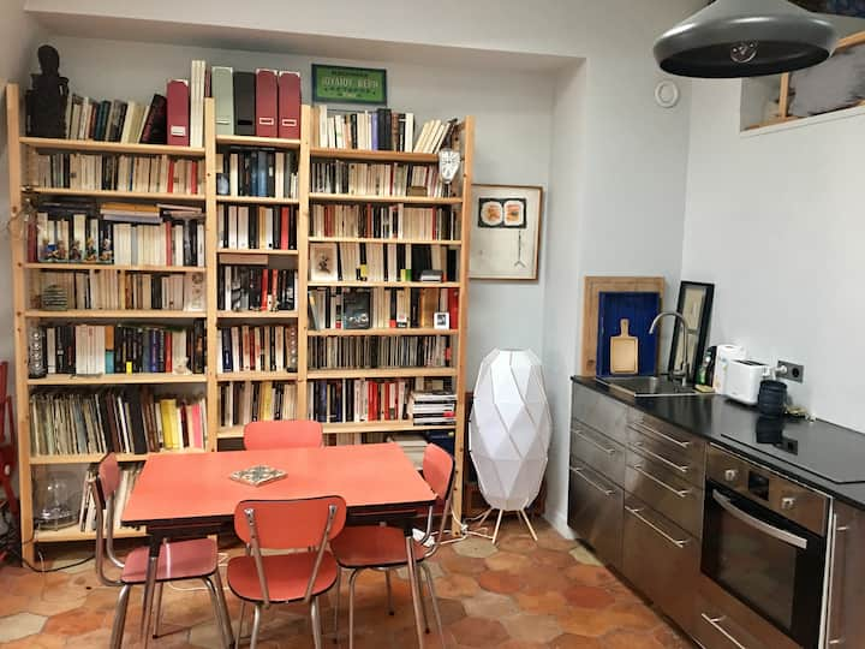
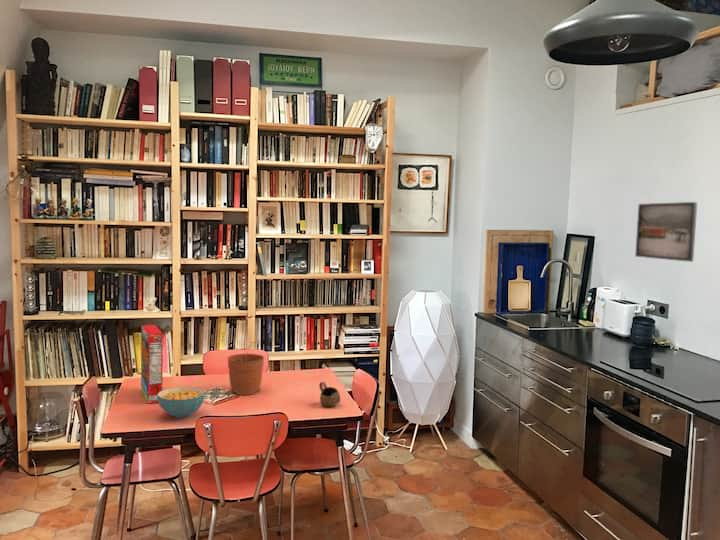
+ cereal box (151, 362)
+ cup (329, 394)
+ plant pot (245, 365)
+ cereal bowl (181, 404)
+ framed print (664, 231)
